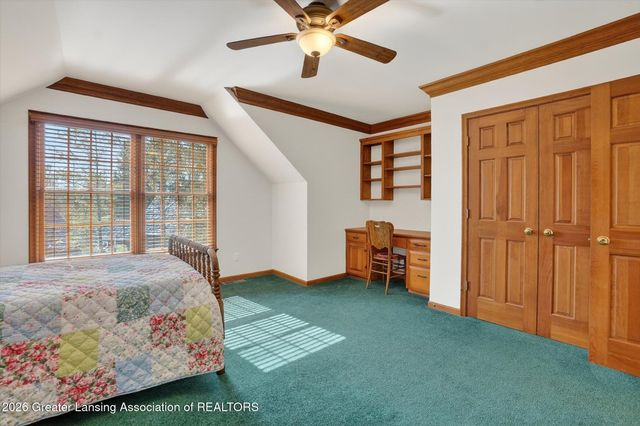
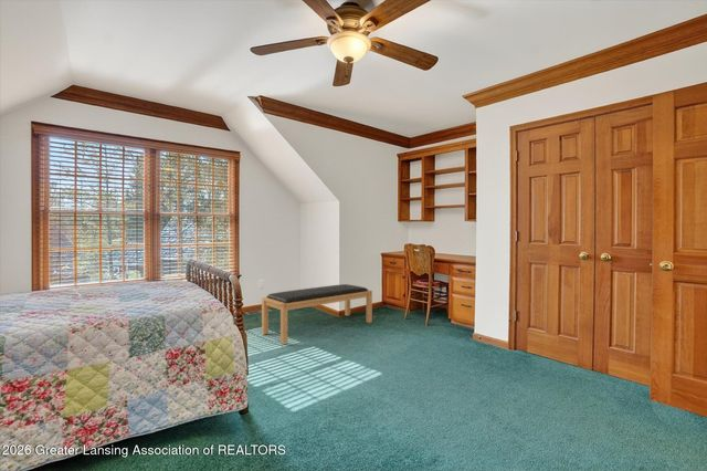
+ bench (319, 304)
